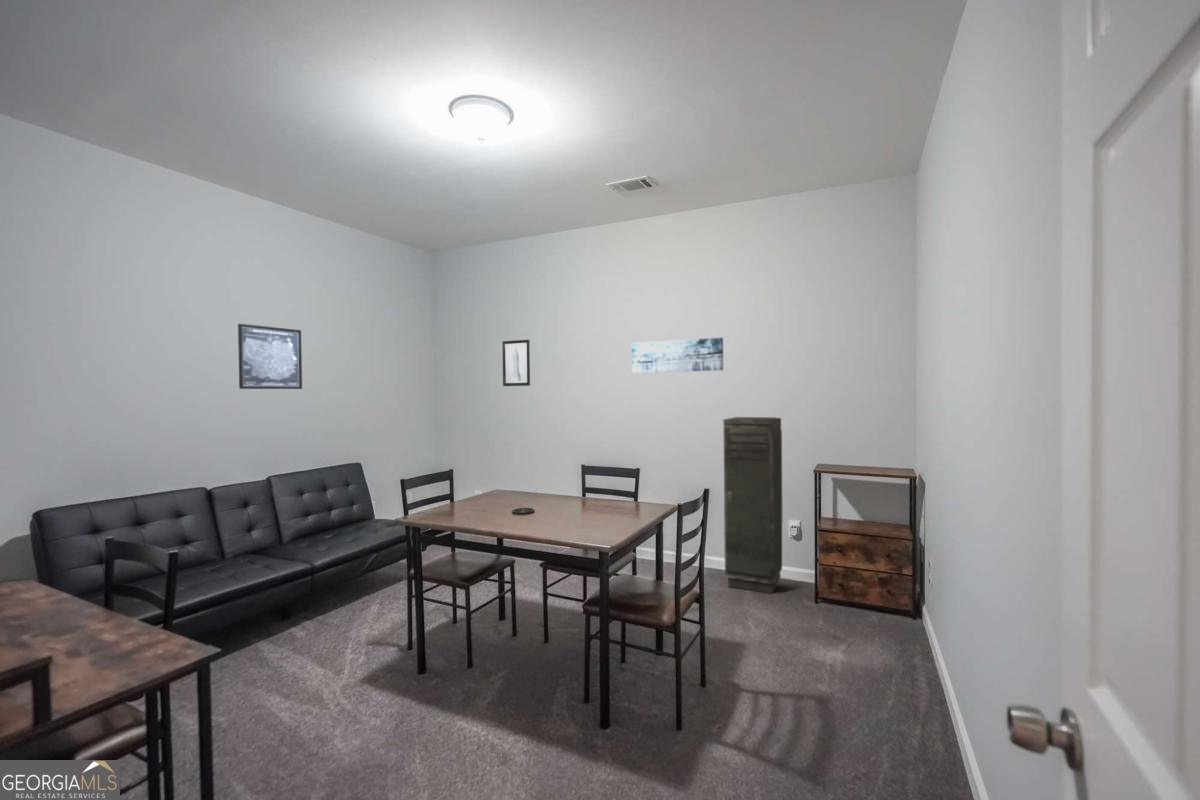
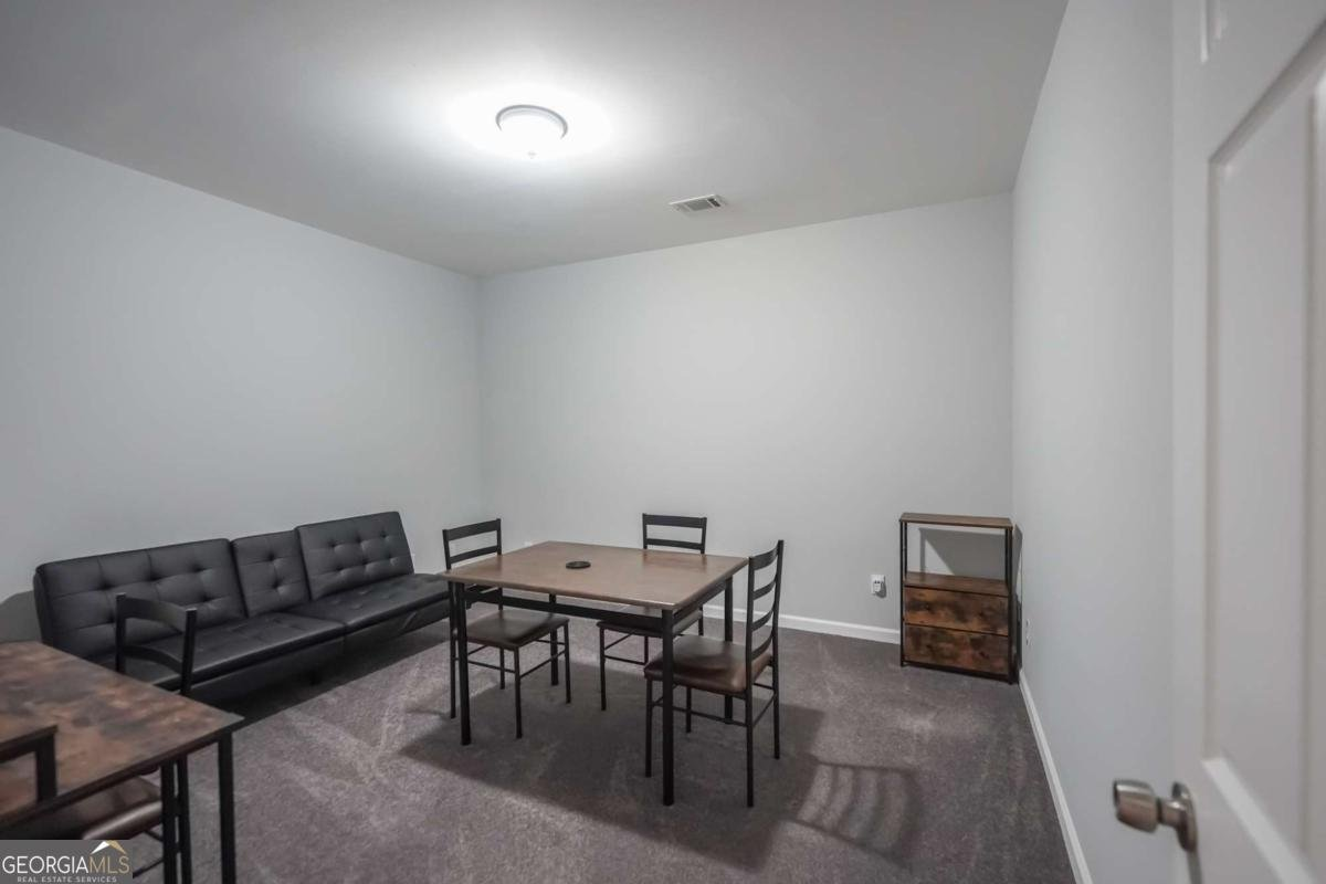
- wall art (516, 363)
- wall art (675, 356)
- storage cabinet (753, 500)
- wall art (271, 358)
